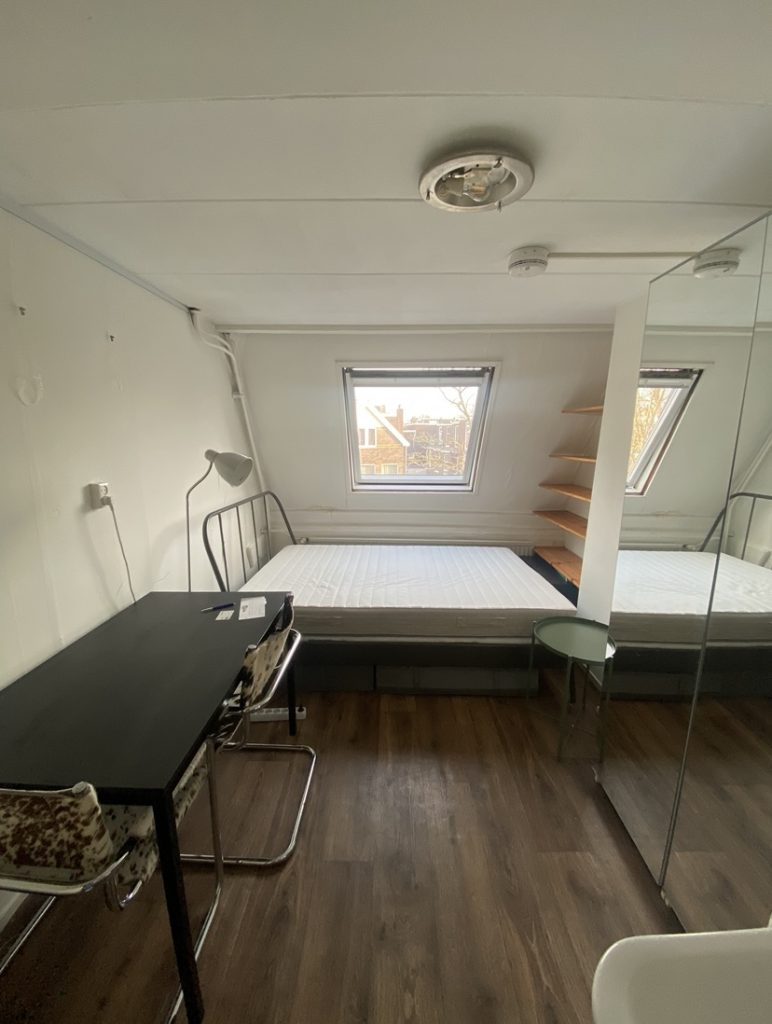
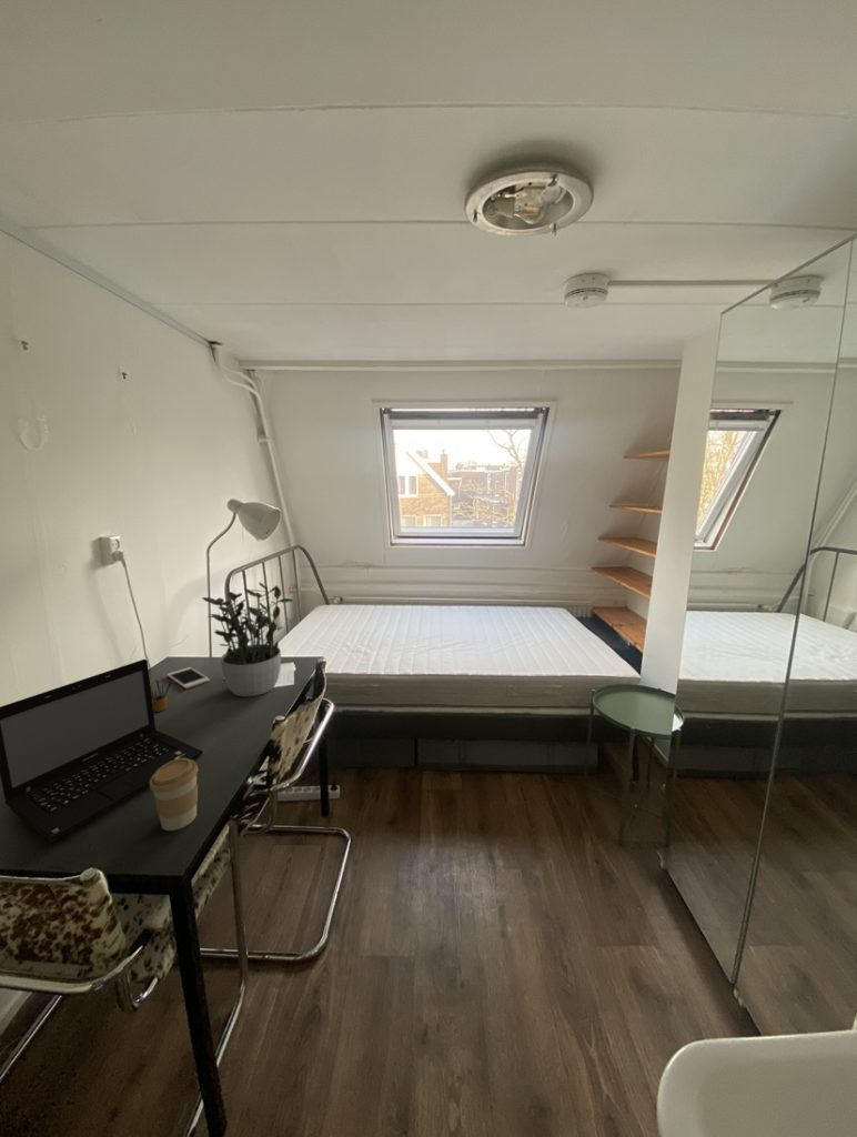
+ potted plant (252, 637)
+ coffee cup (175, 793)
+ pencil box (160, 694)
+ laptop (107, 736)
+ cell phone (188, 677)
